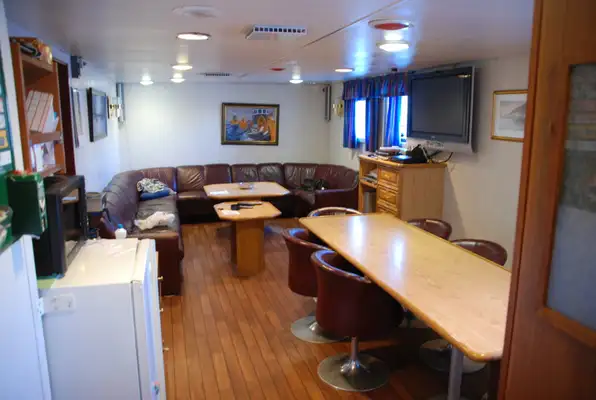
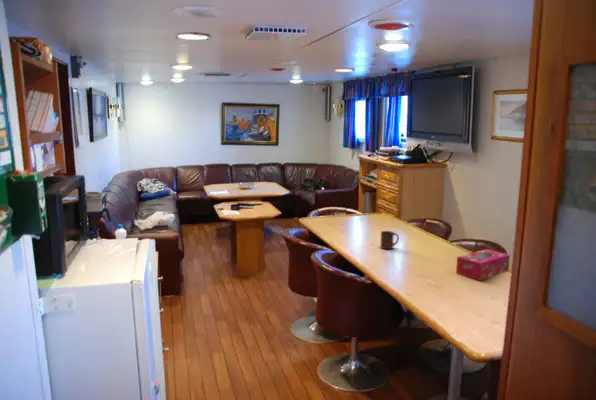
+ cup (388, 240)
+ tissue box (483, 264)
